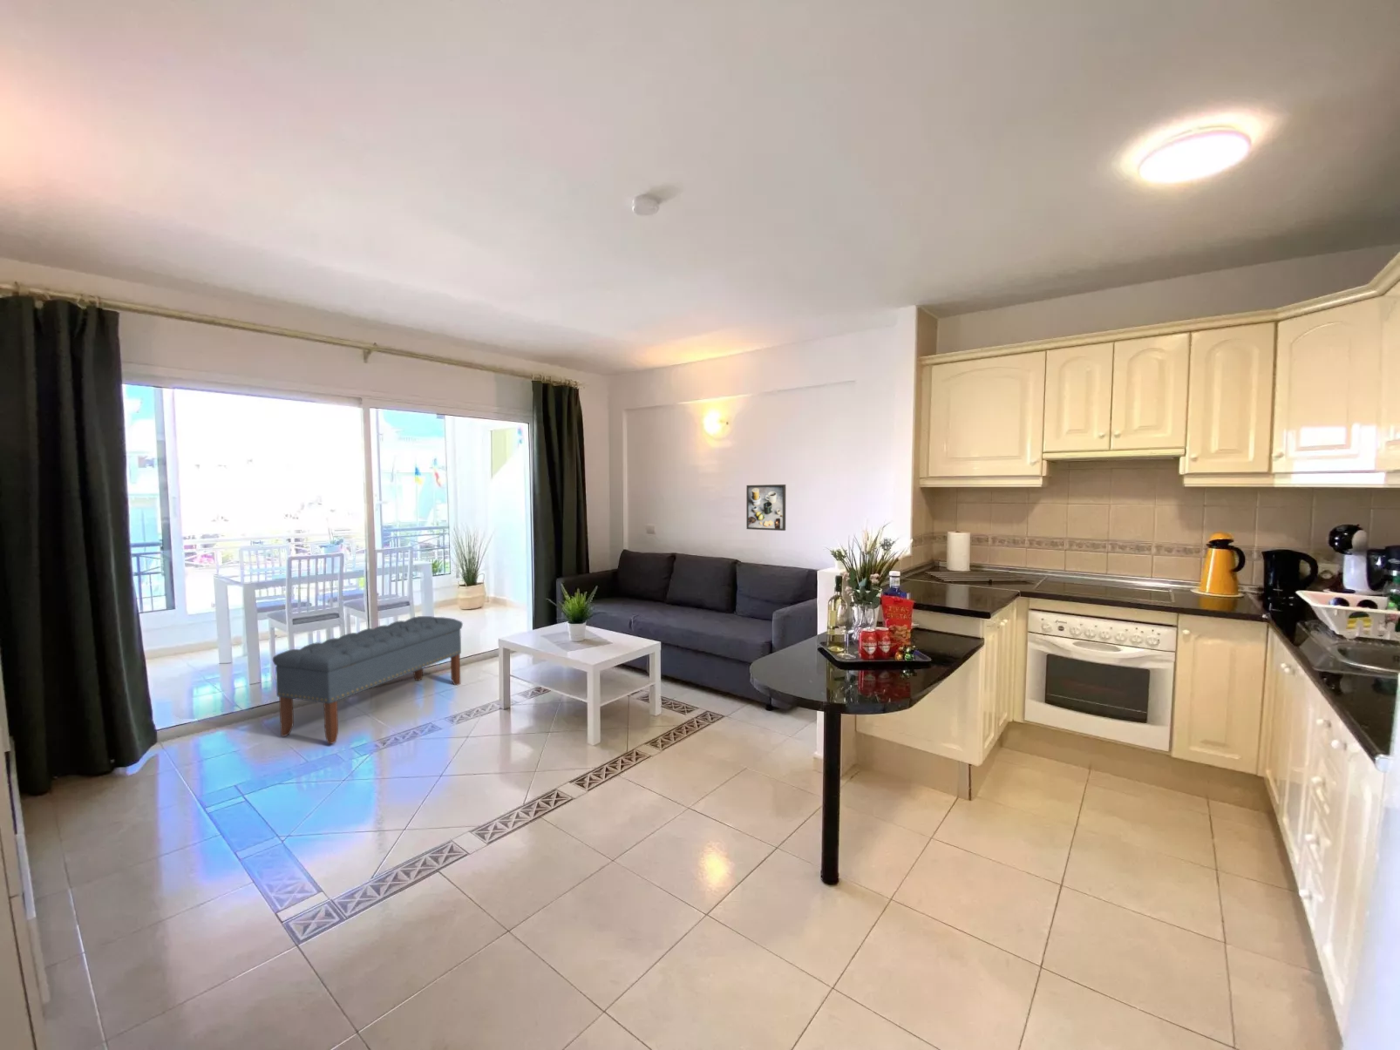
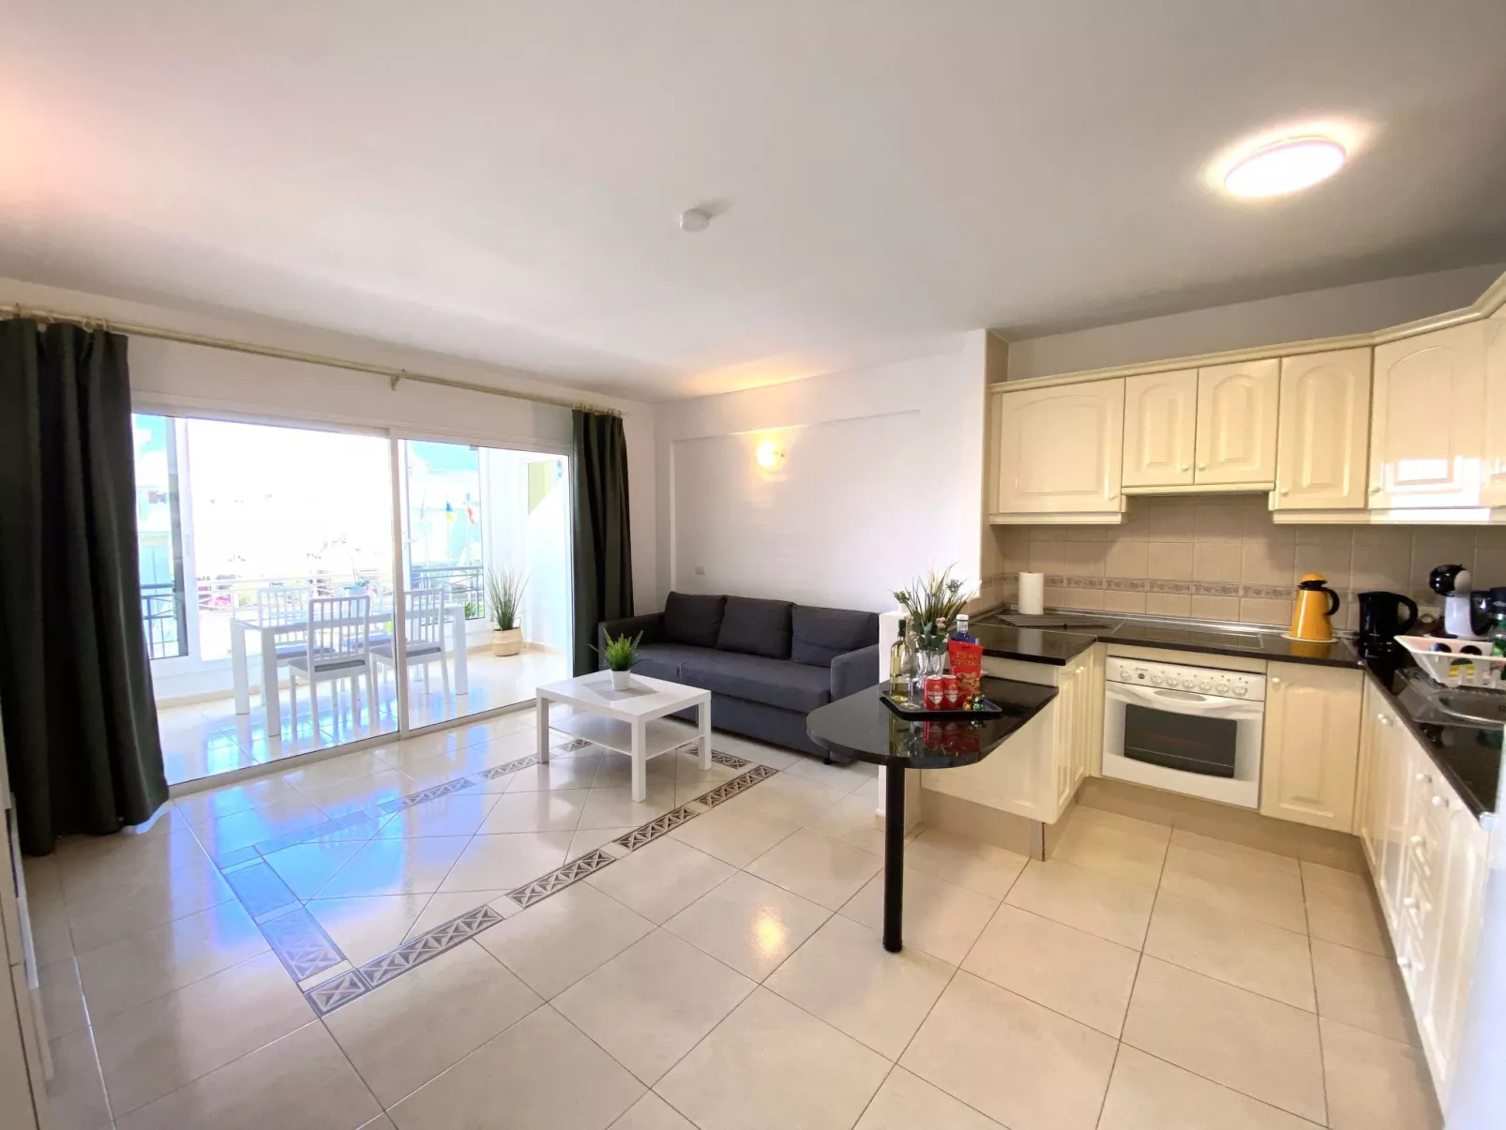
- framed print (766, 507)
- bench (381, 669)
